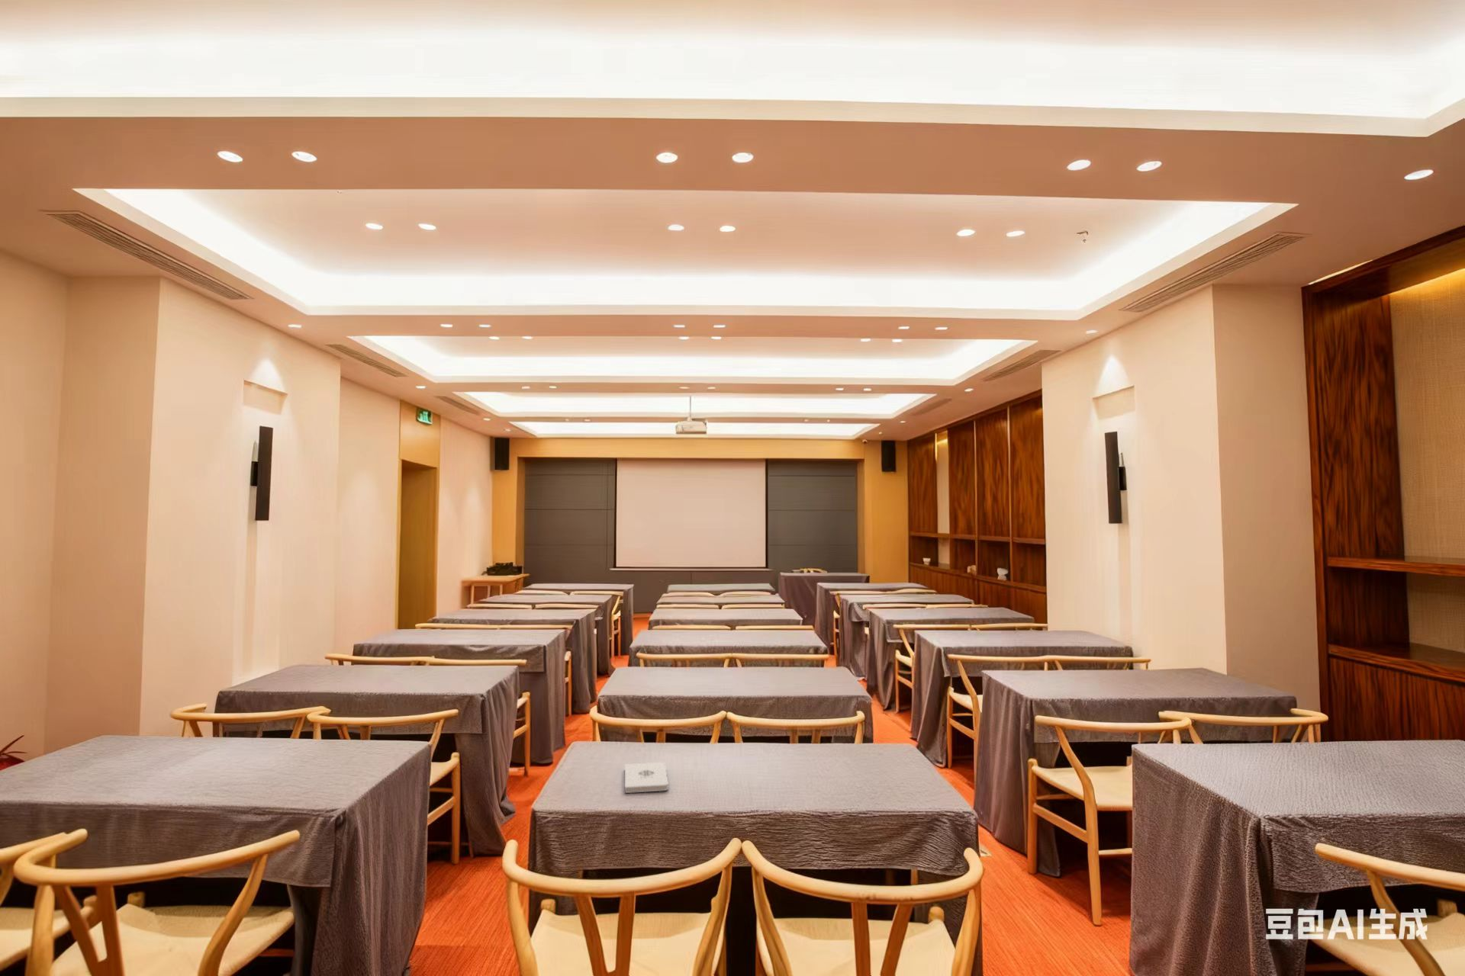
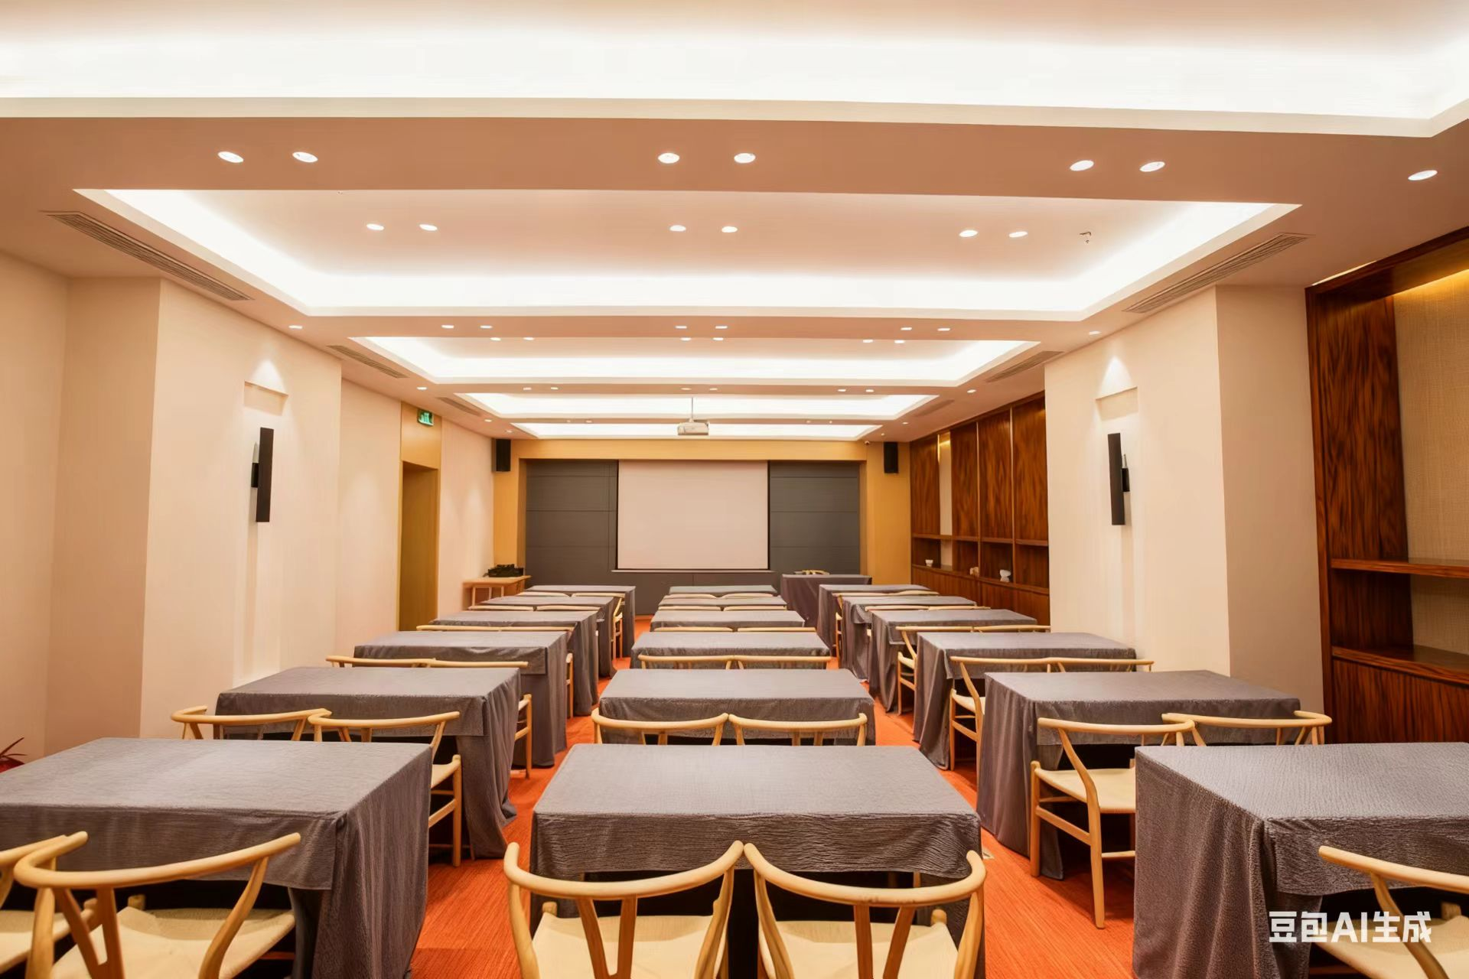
- notepad (645, 777)
